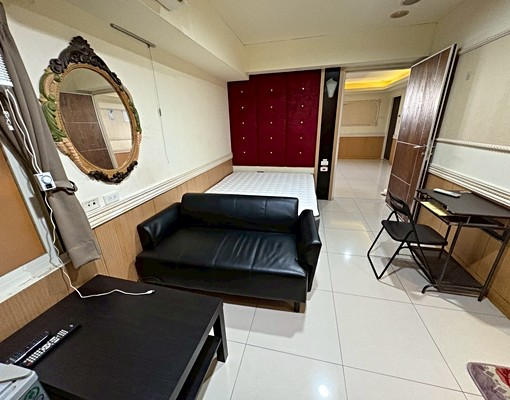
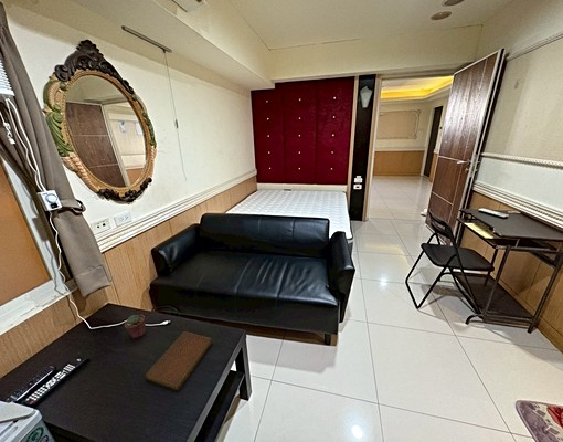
+ potted succulent (136, 324)
+ notebook (181, 357)
